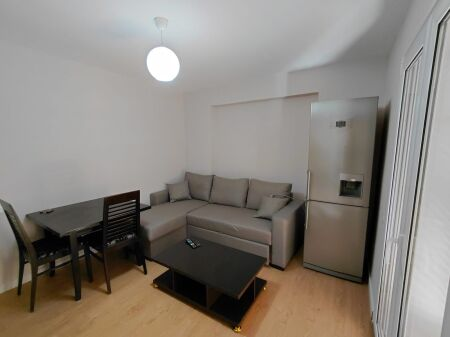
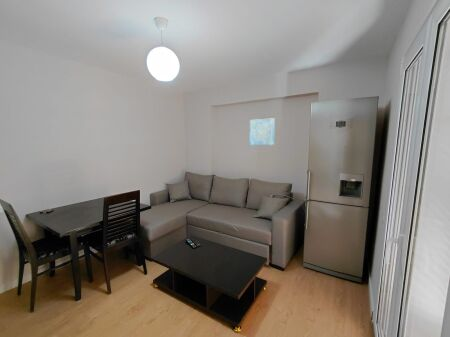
+ wall art (261, 132)
